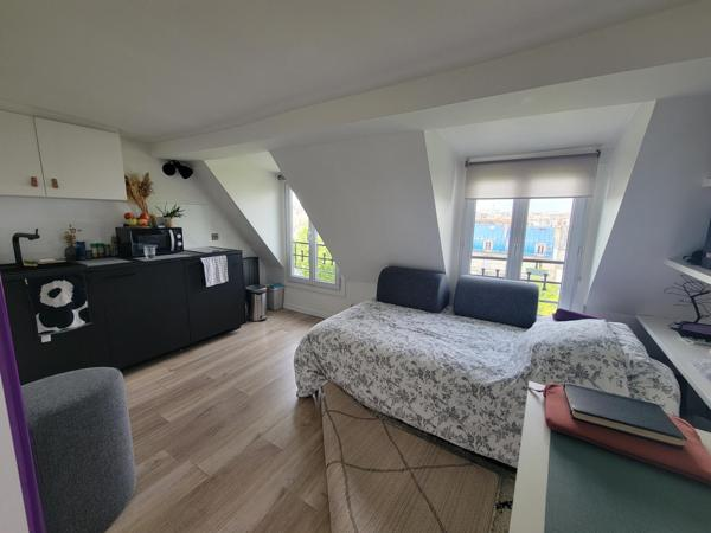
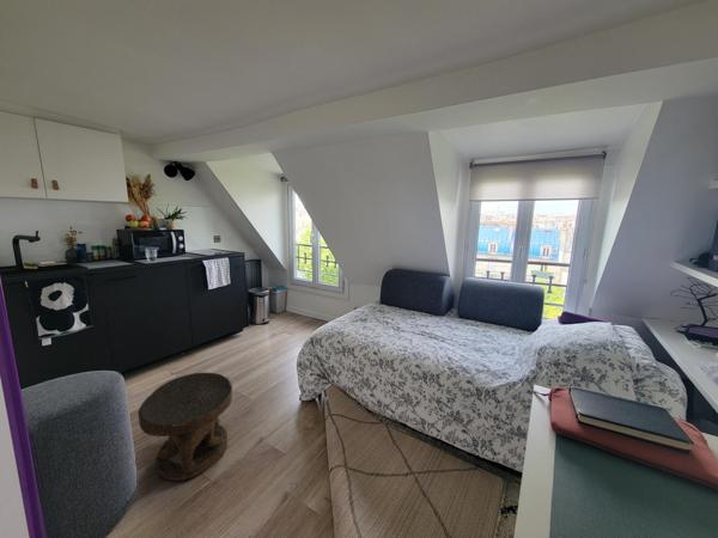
+ side table (191, 422)
